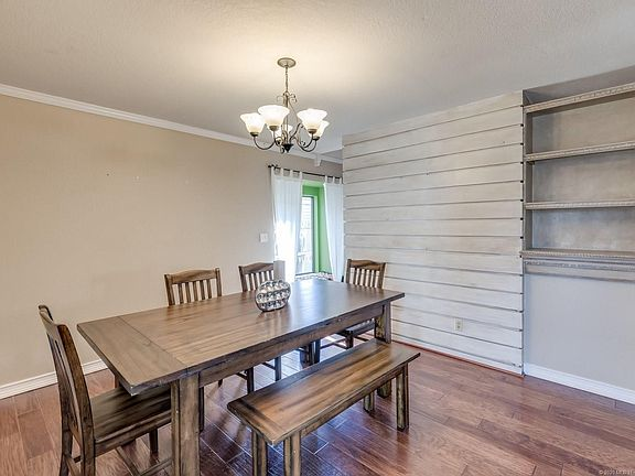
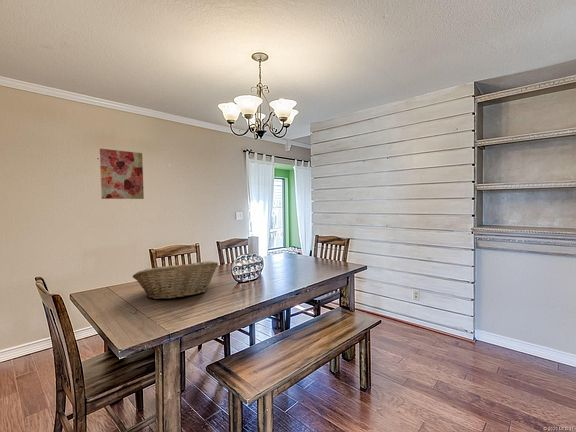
+ fruit basket (177, 276)
+ wall art (122, 175)
